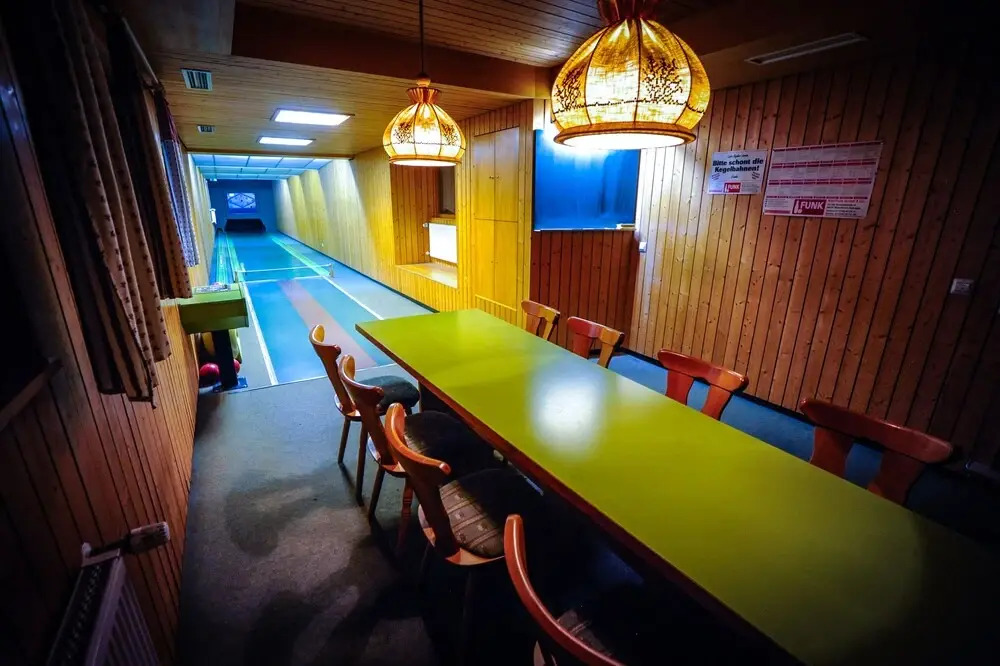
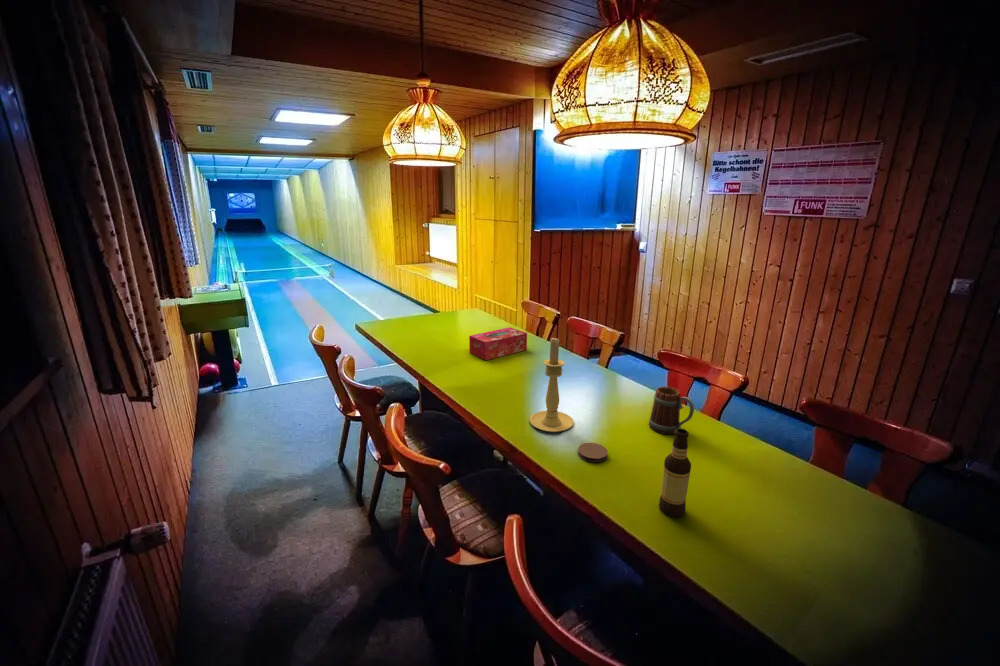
+ beer mug (671, 411)
+ tissue box (498, 342)
+ bottle (676, 471)
+ coaster (592, 452)
+ candle holder (553, 381)
